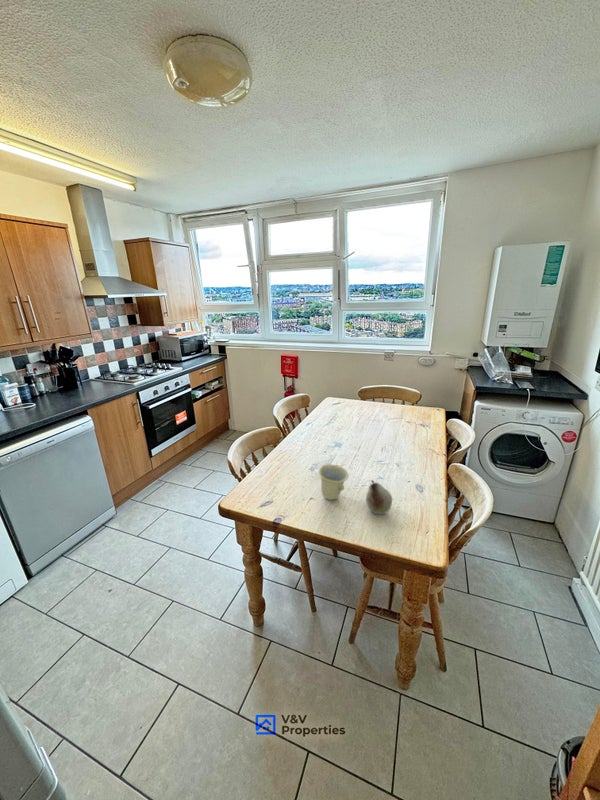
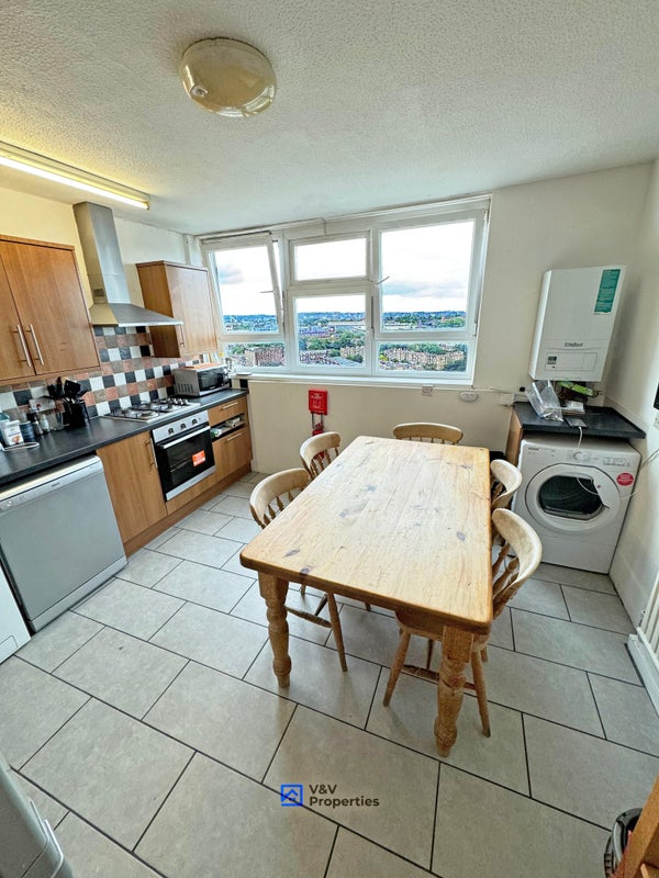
- fruit (379, 496)
- cup (333, 484)
